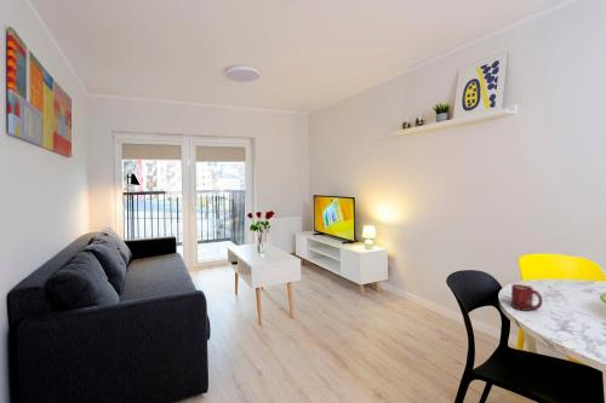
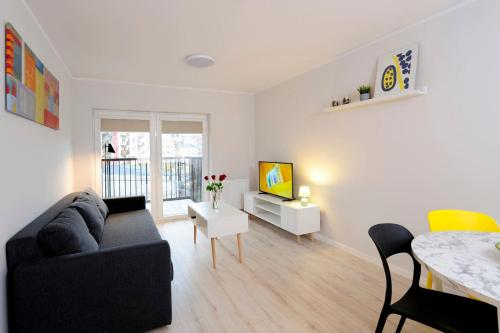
- cup (526, 298)
